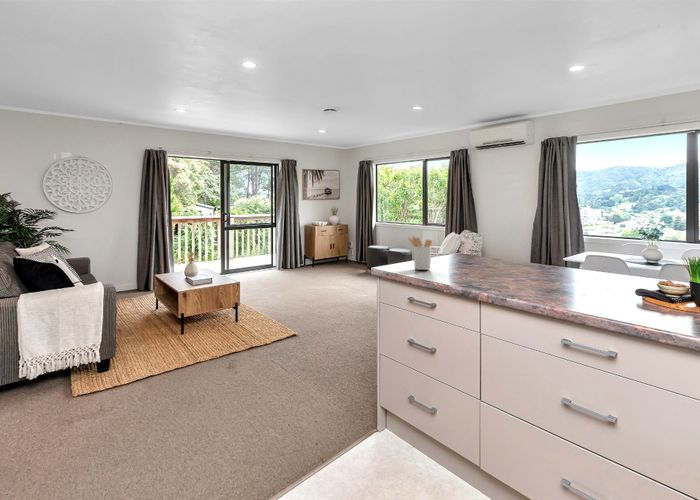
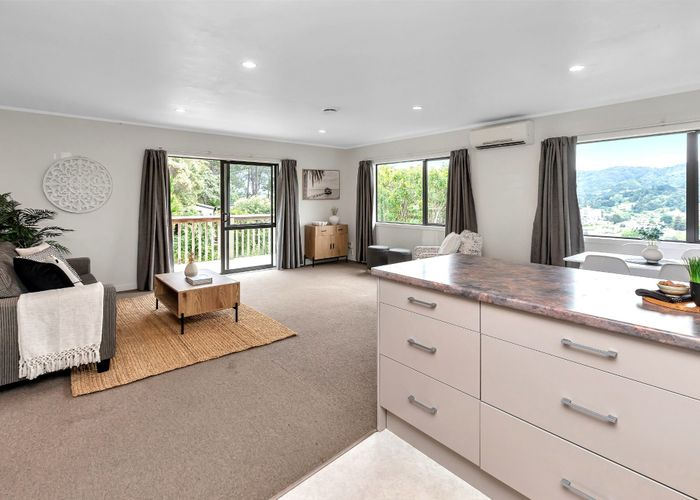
- utensil holder (419, 252)
